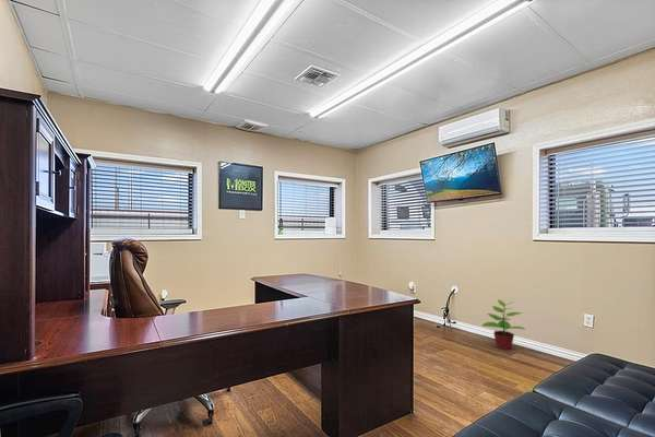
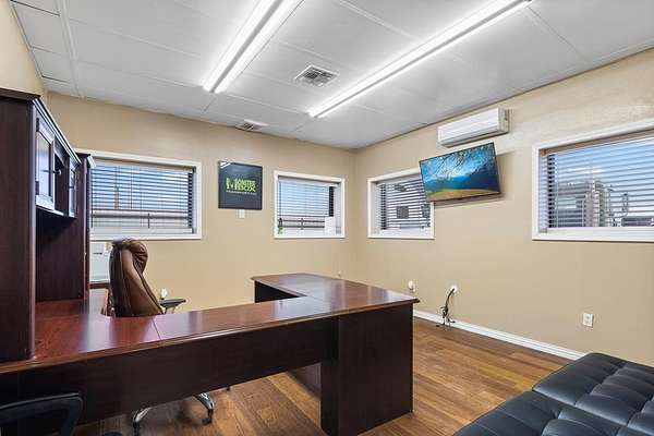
- potted plant (504, 322)
